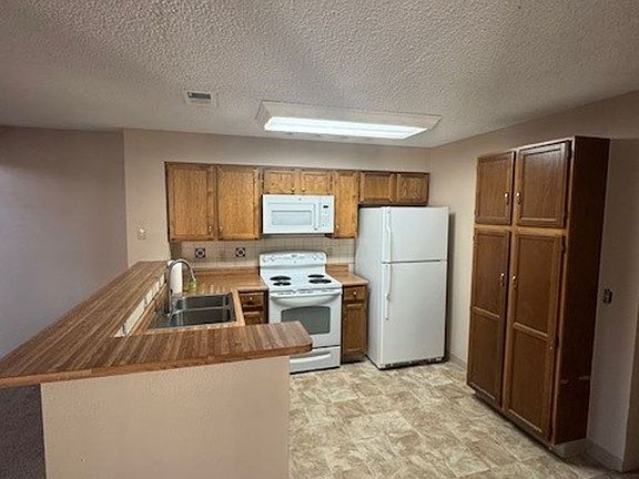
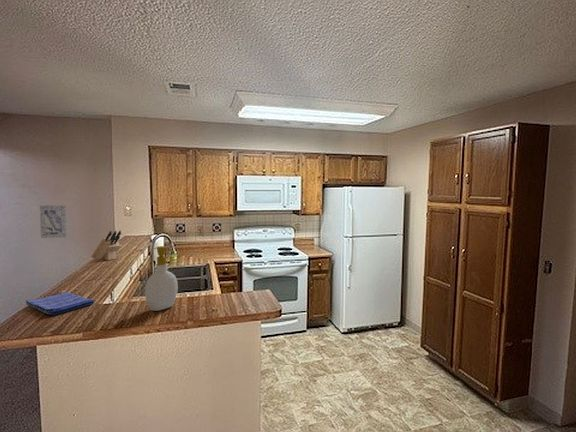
+ dish towel (60, 301)
+ wall art (53, 221)
+ knife block (107, 244)
+ soap bottle (161, 277)
